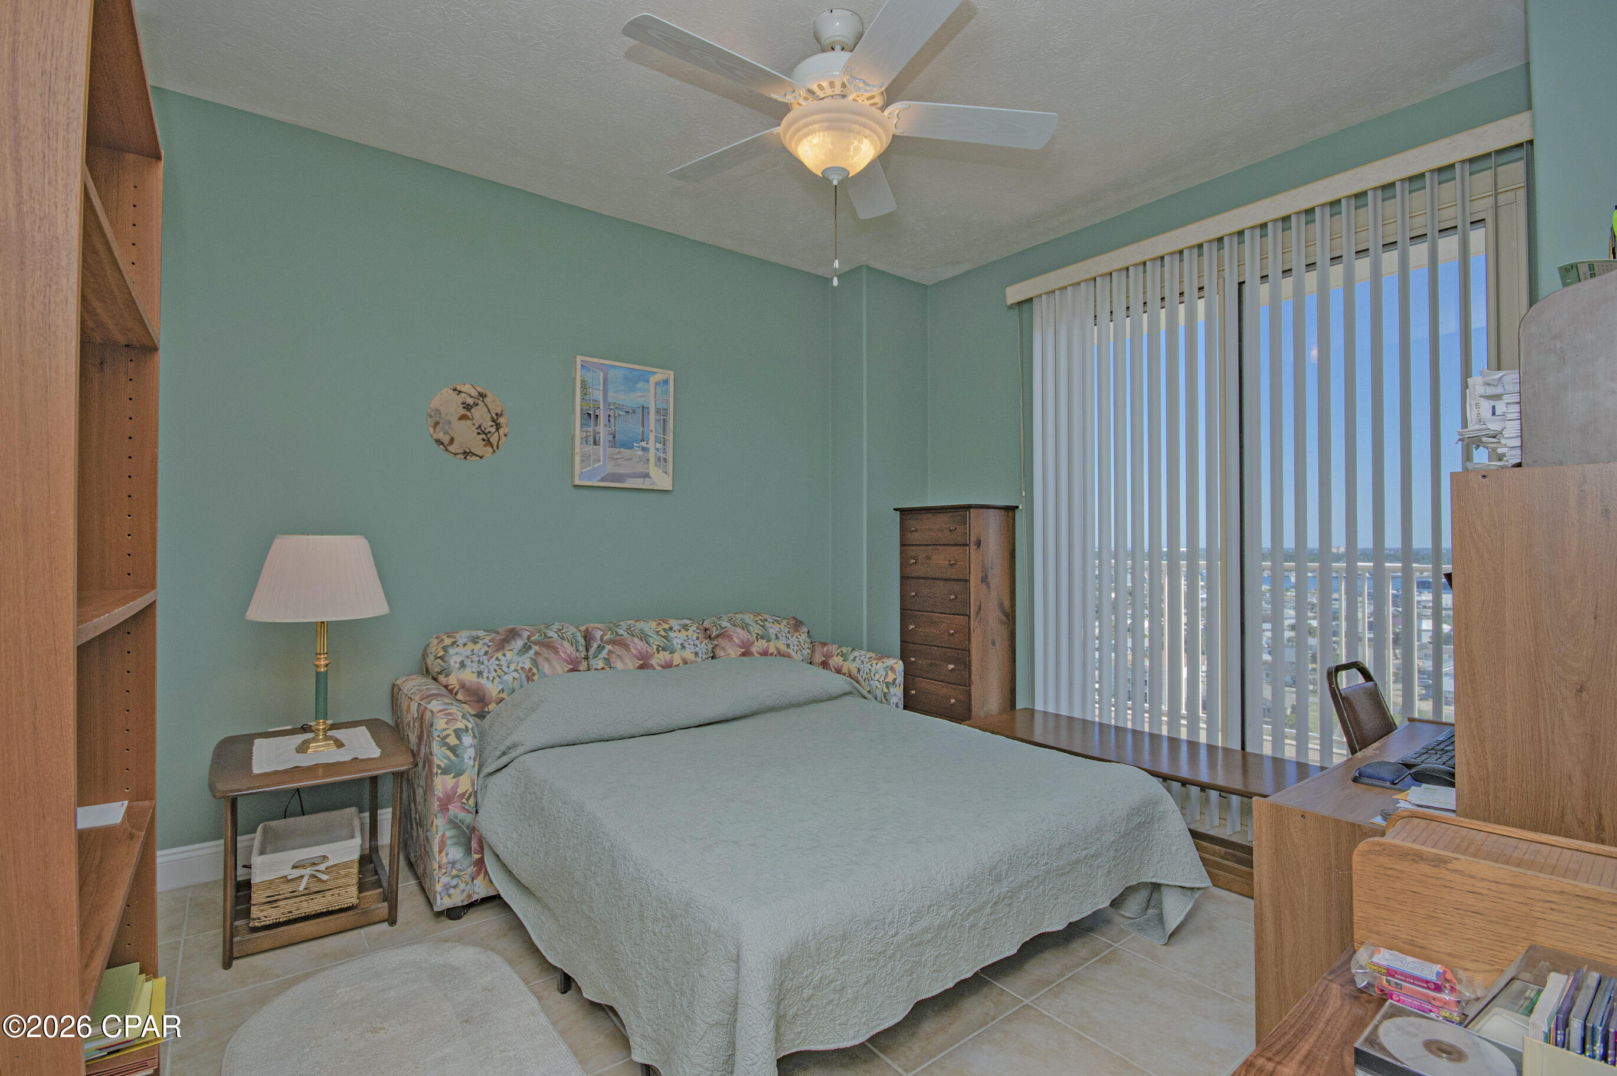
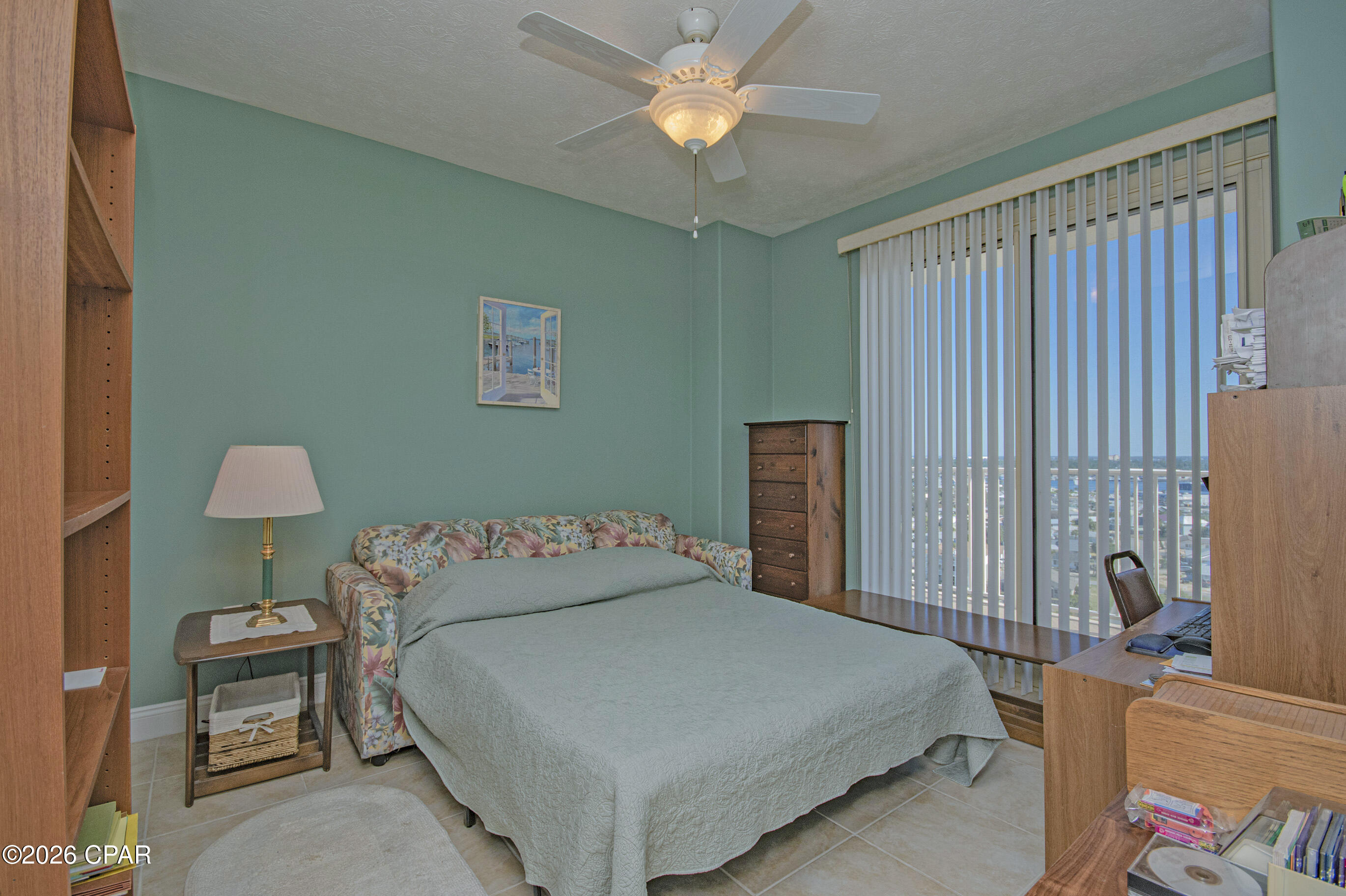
- decorative plate (469, 422)
